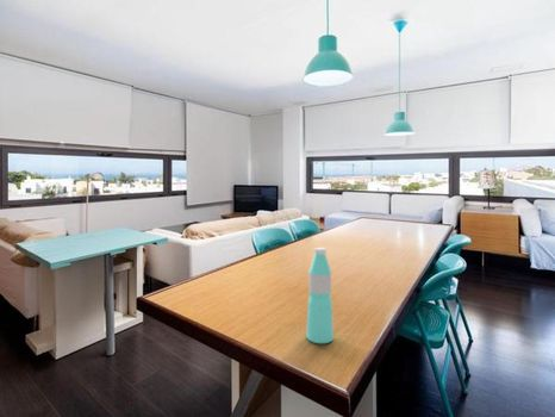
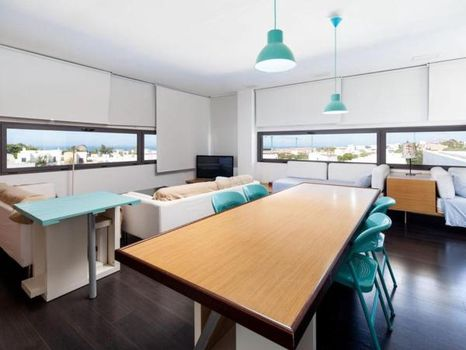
- water bottle (319, 292)
